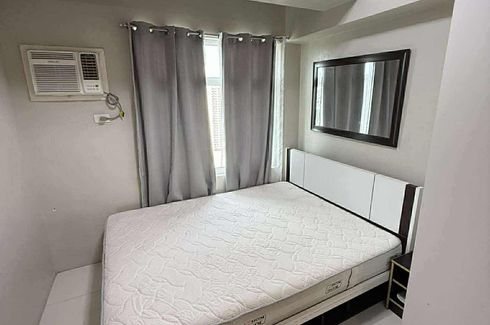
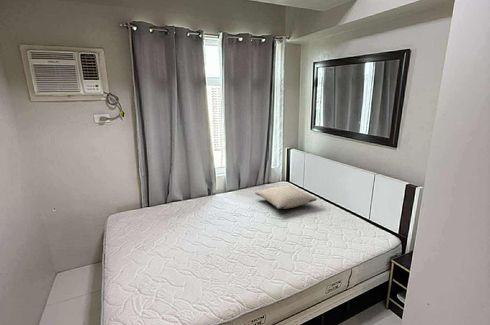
+ pillow (284, 196)
